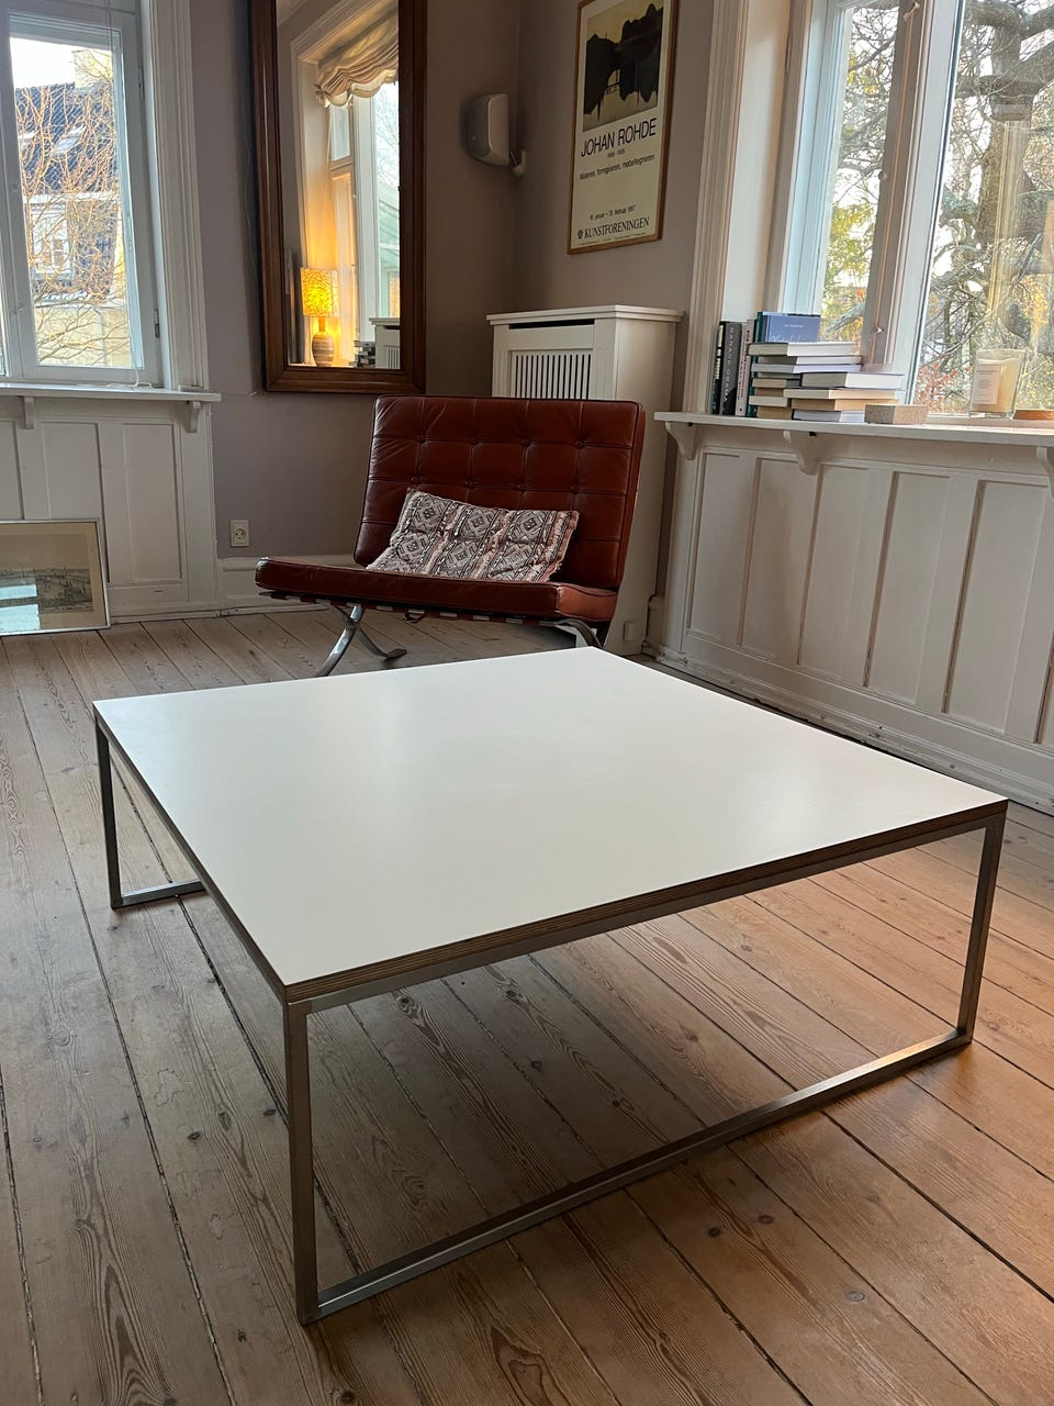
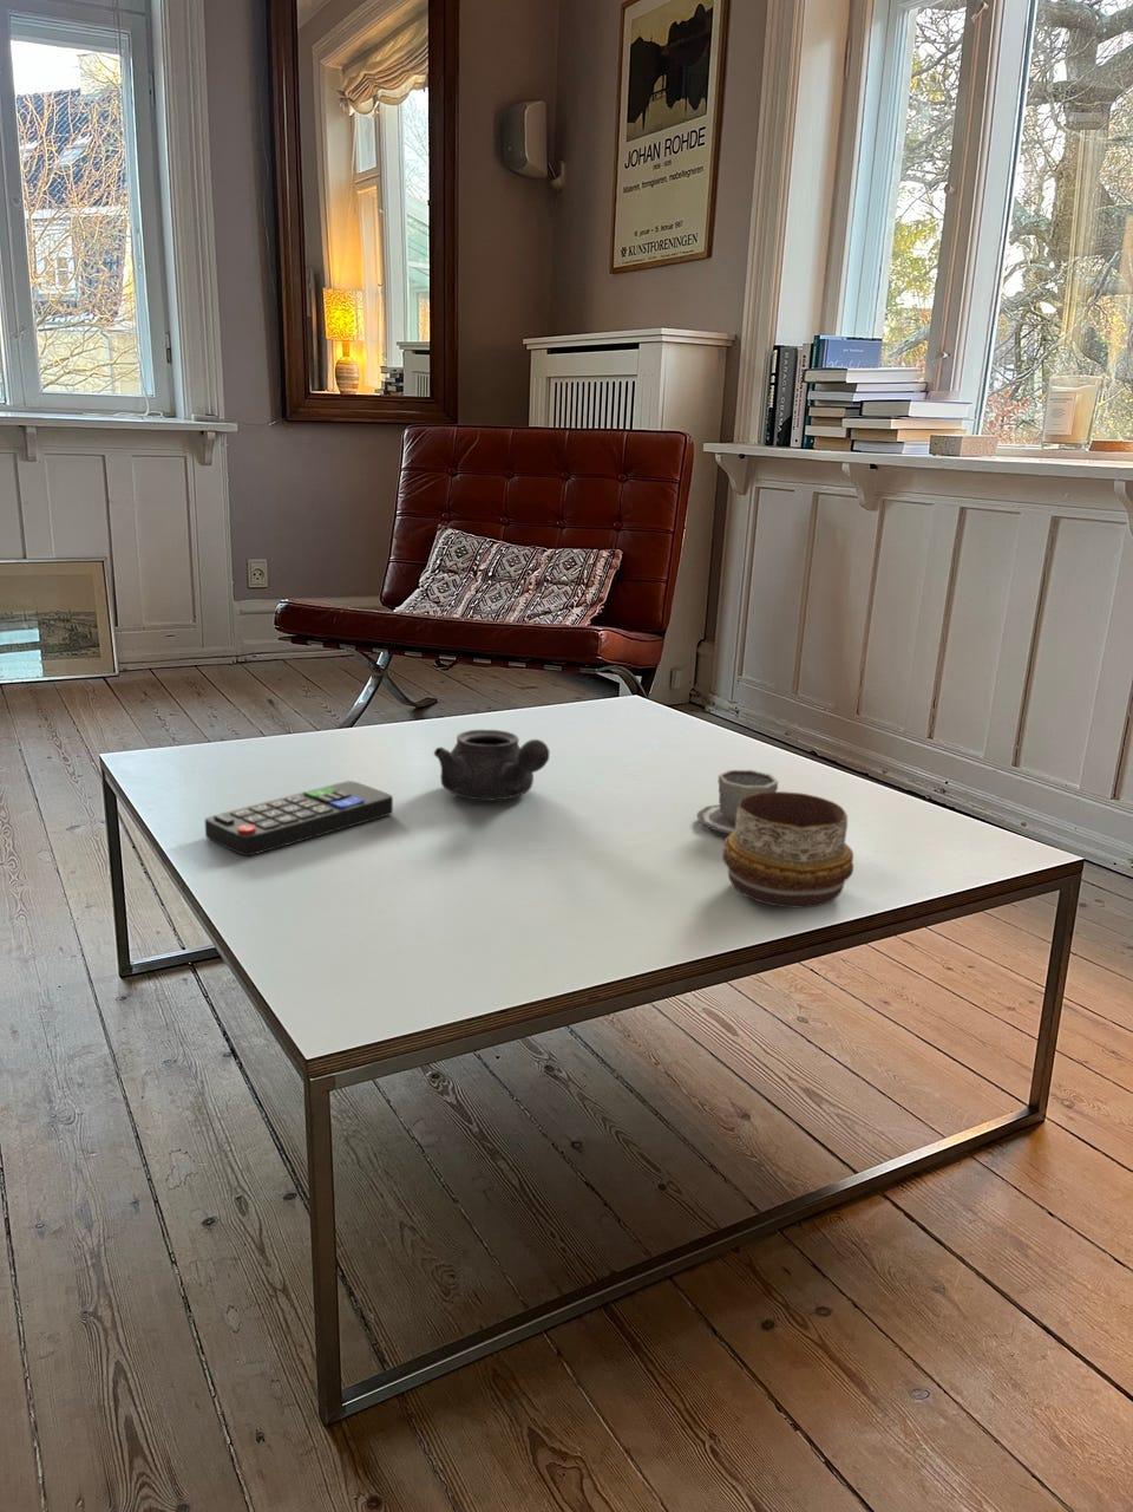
+ decorative bowl (787, 849)
+ teapot (495, 763)
+ remote control (302, 814)
+ cup (744, 798)
